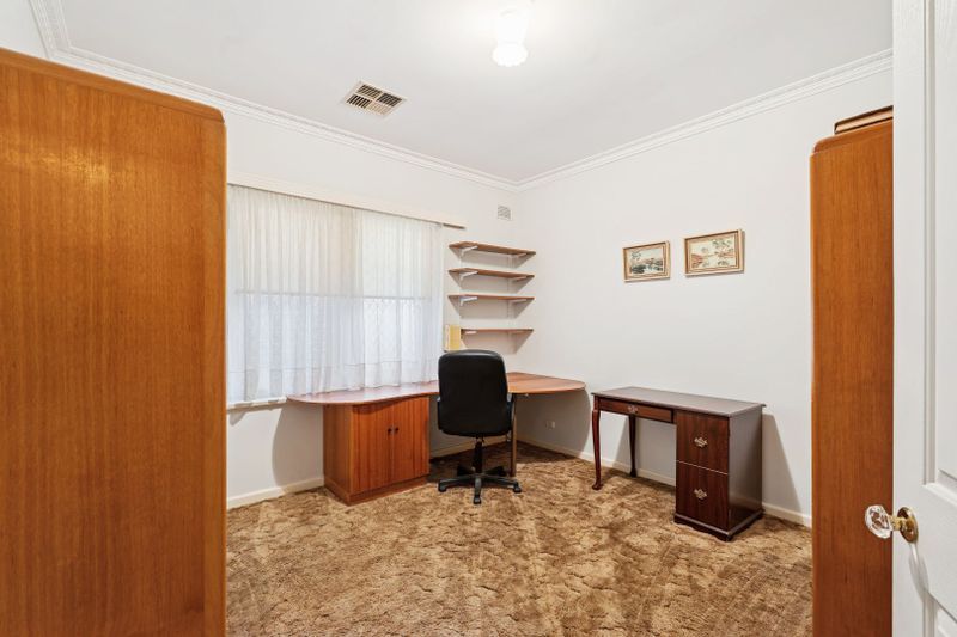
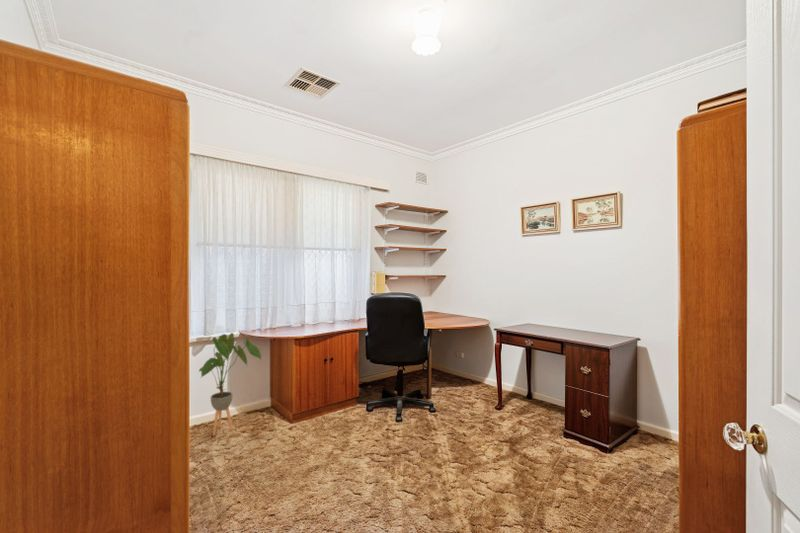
+ house plant (225, 381)
